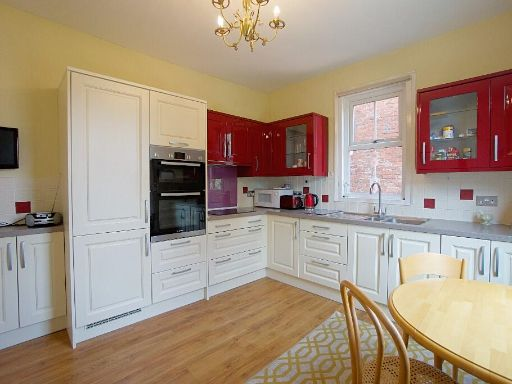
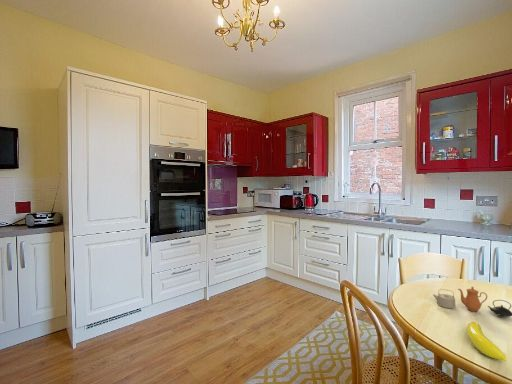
+ banana (484, 336)
+ teapot (470, 297)
